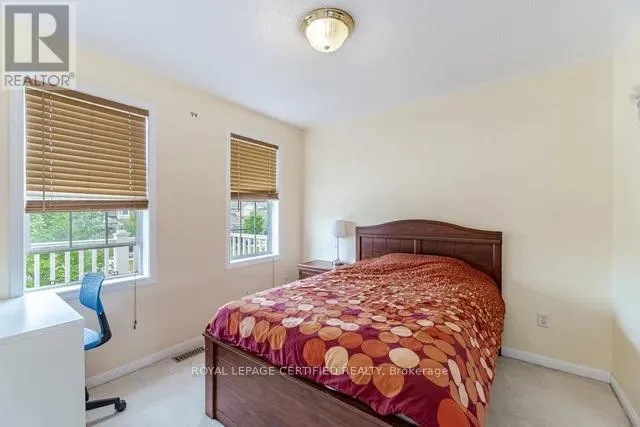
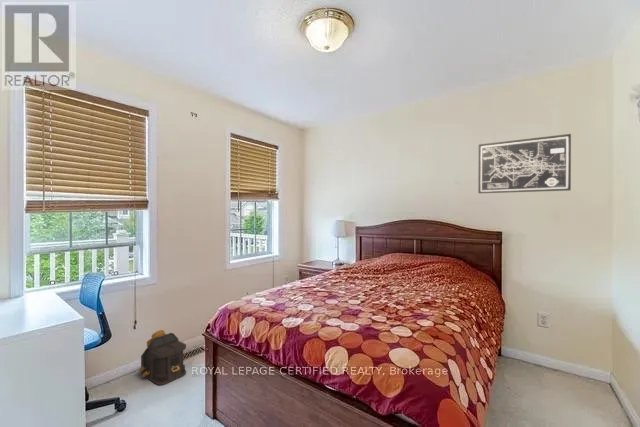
+ wall art (521, 165)
+ backpack (162, 352)
